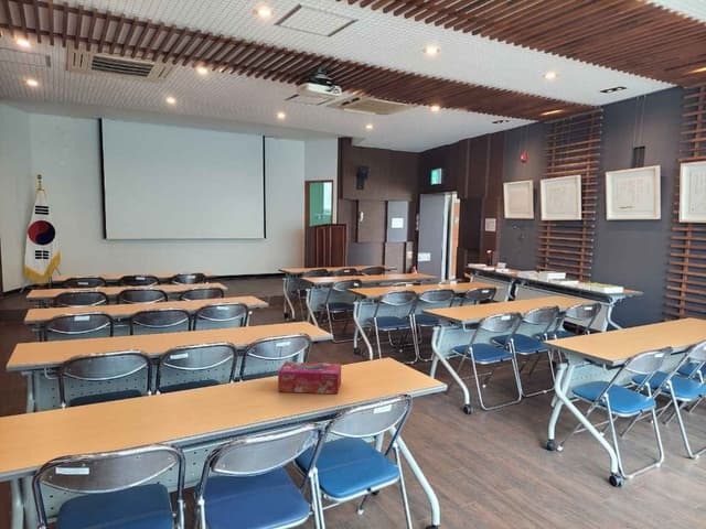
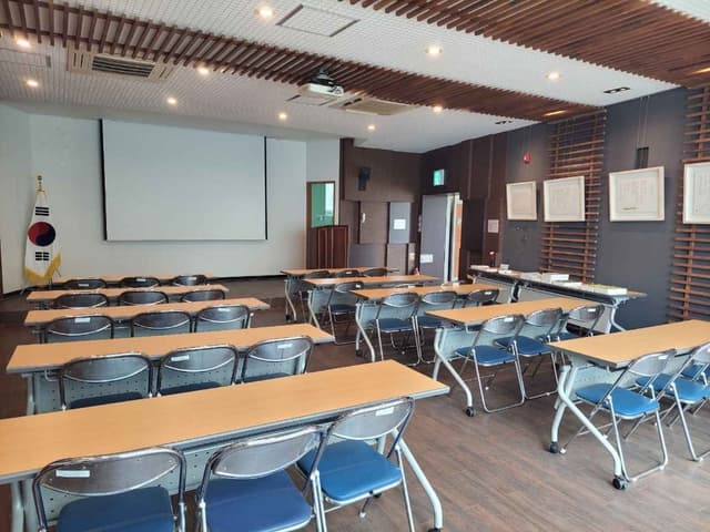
- tissue box (310, 377)
